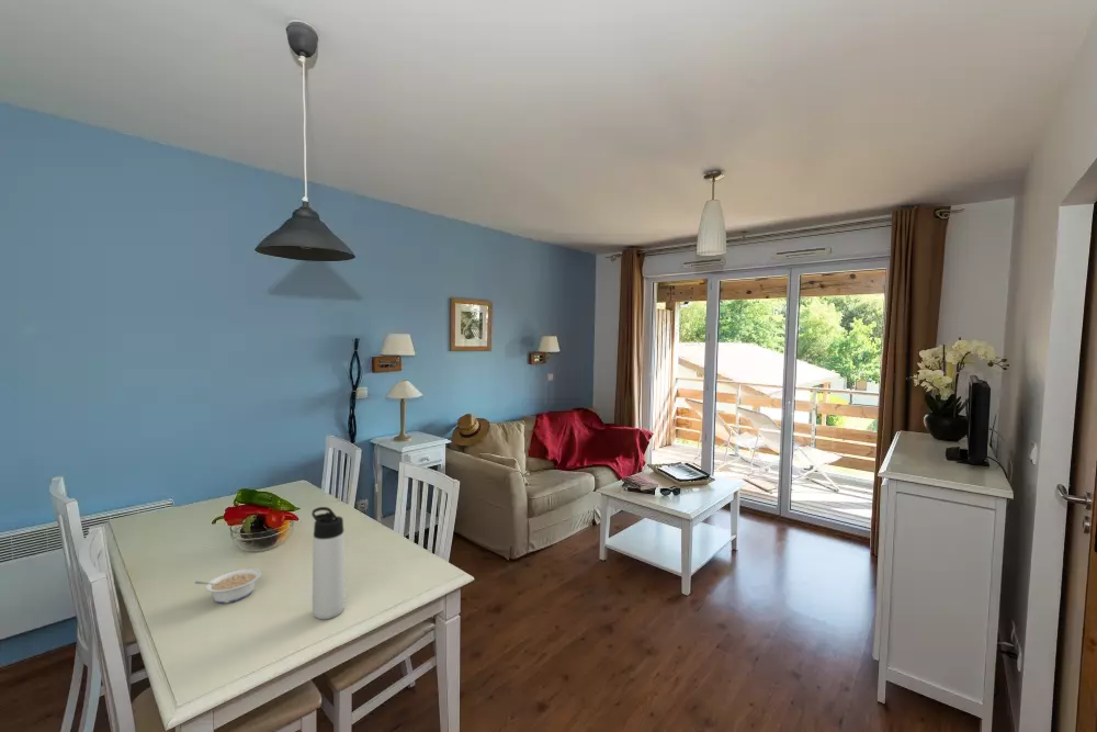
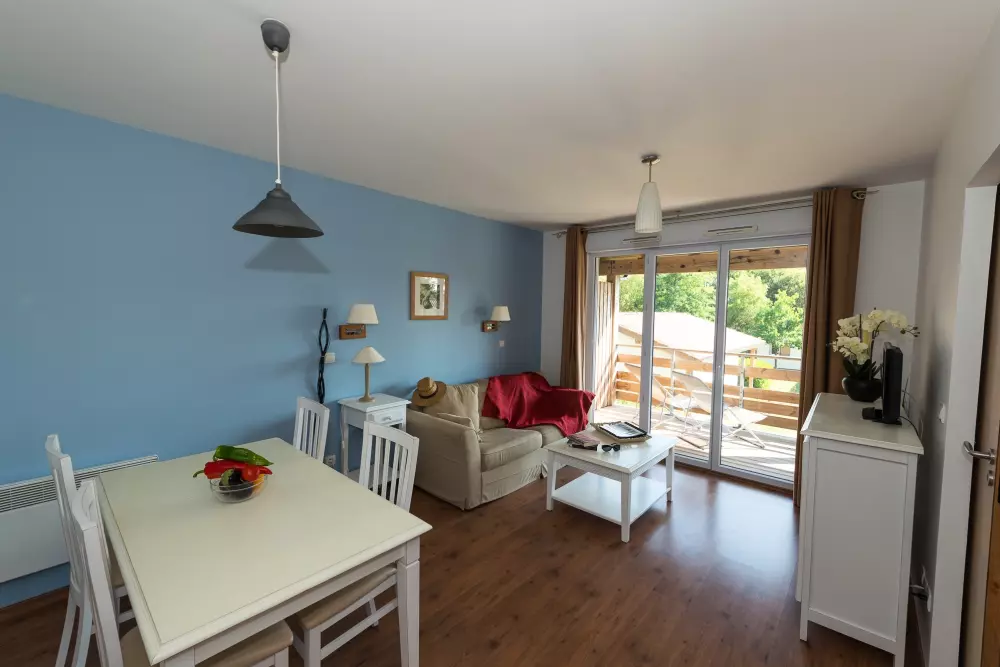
- thermos bottle (326, 561)
- legume (231, 586)
